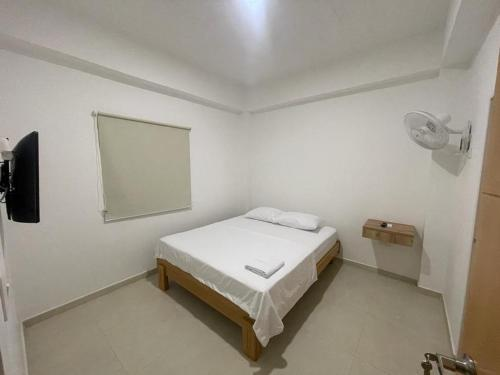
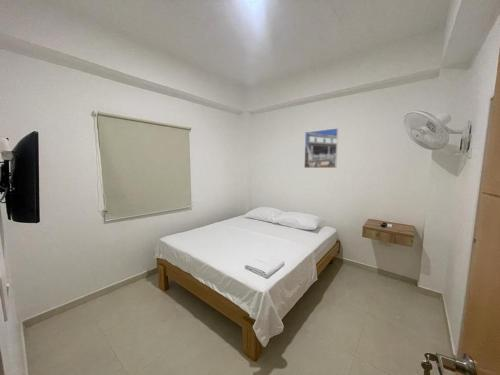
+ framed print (320, 149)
